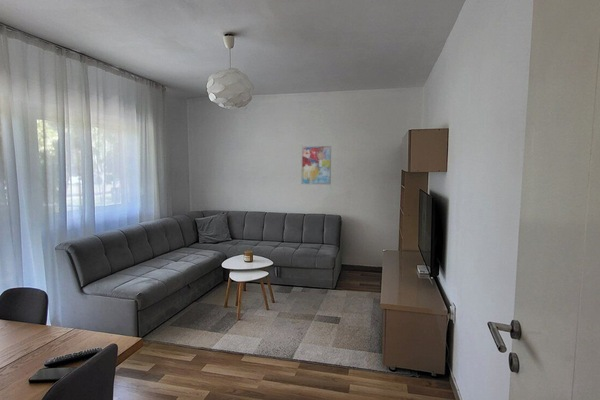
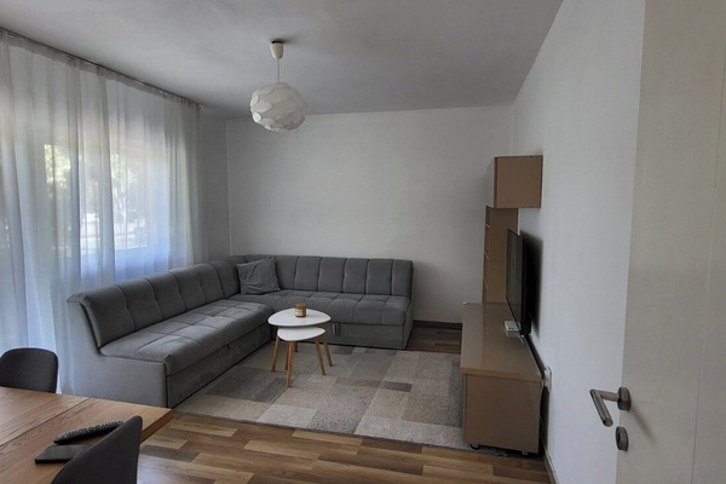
- wall art (316, 165)
